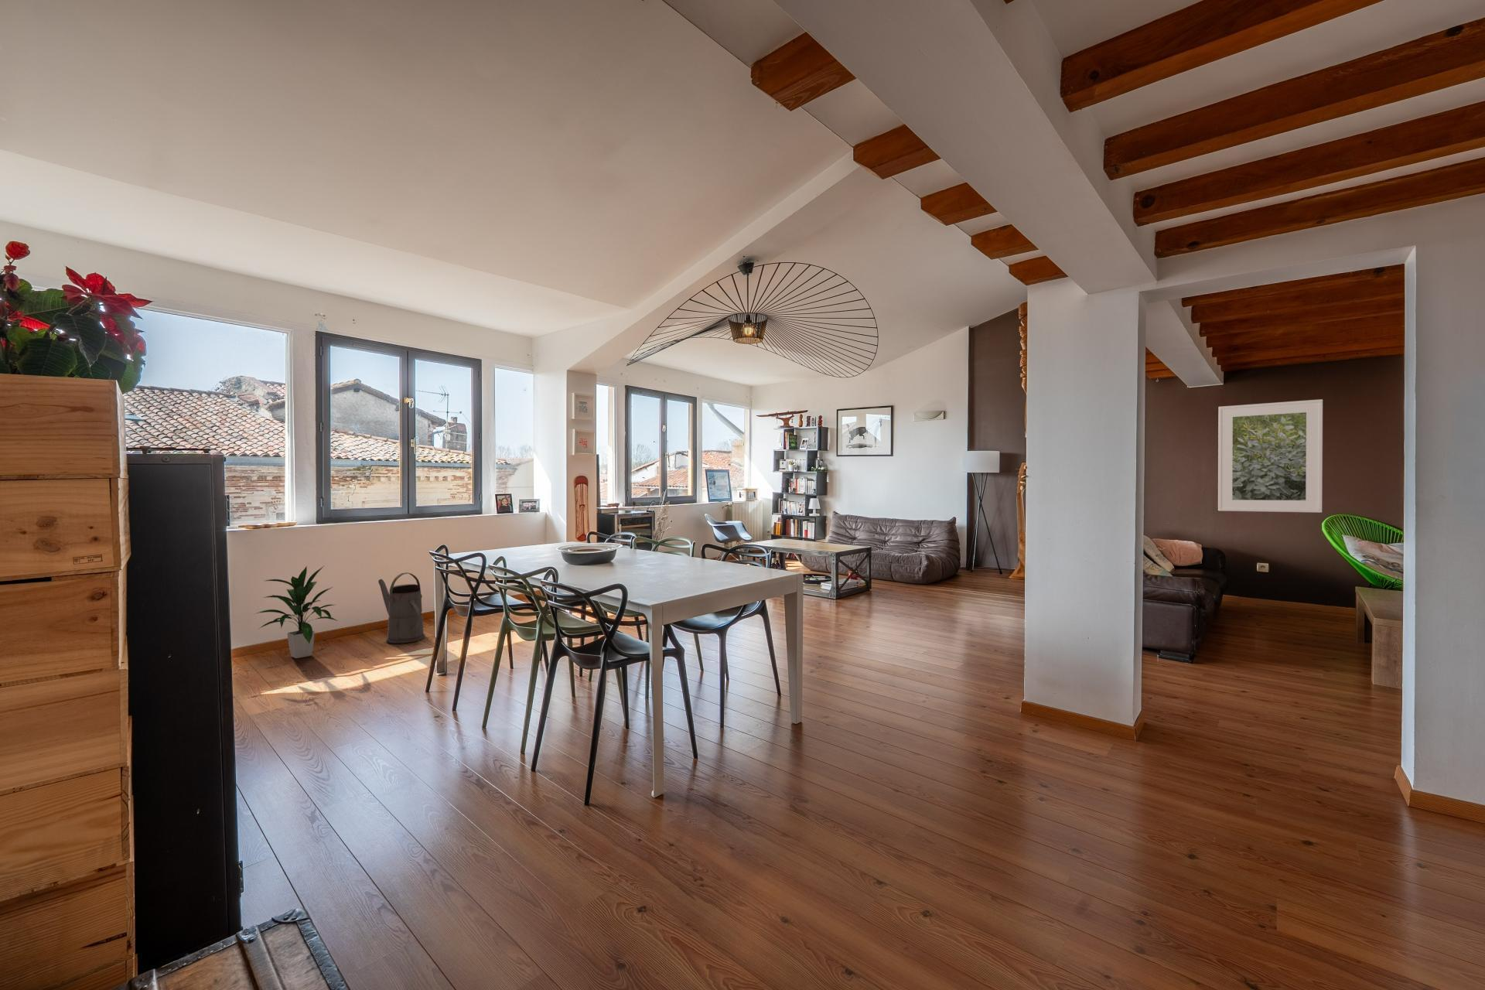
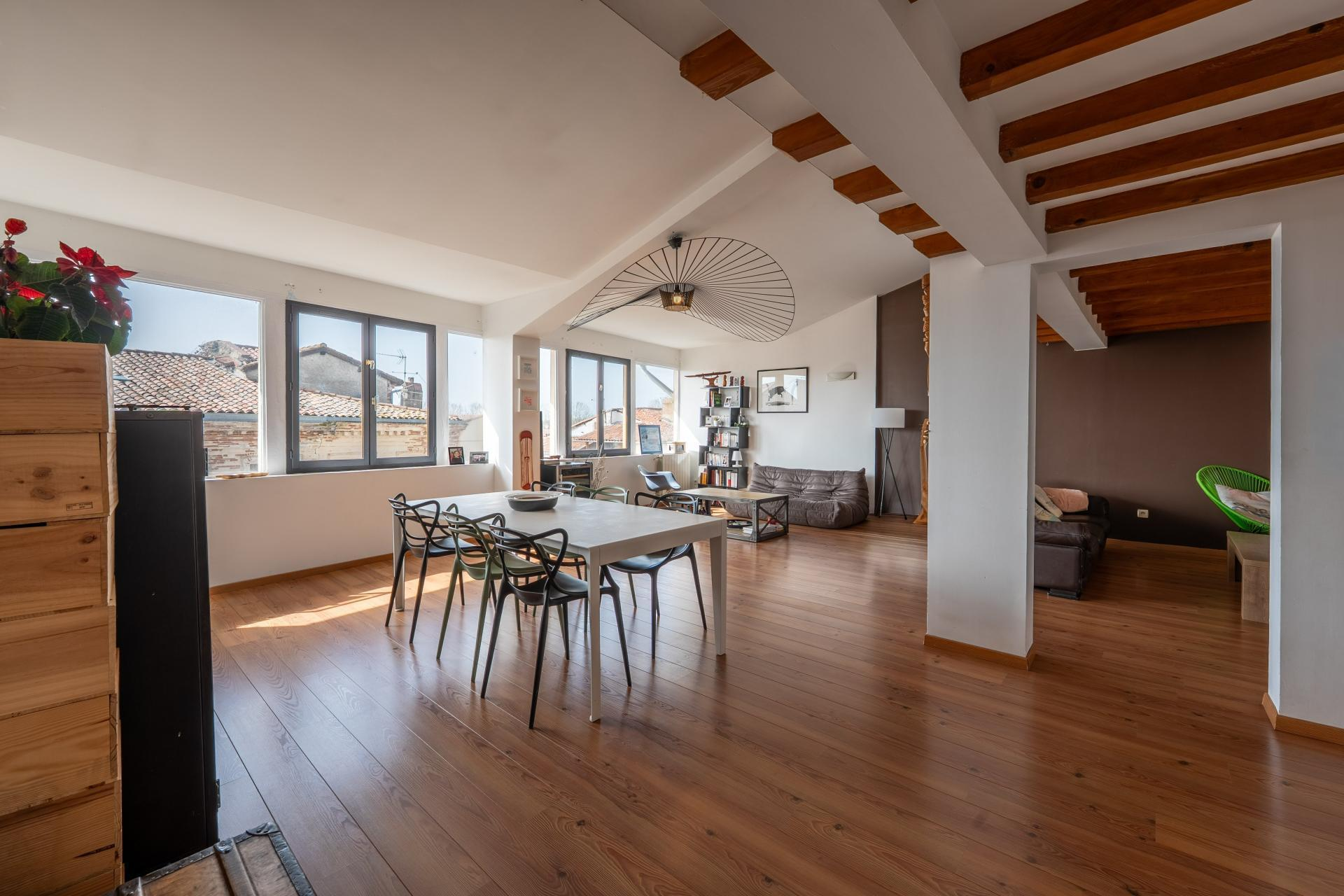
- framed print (1267, 457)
- indoor plant (299, 612)
- watering can (399, 604)
